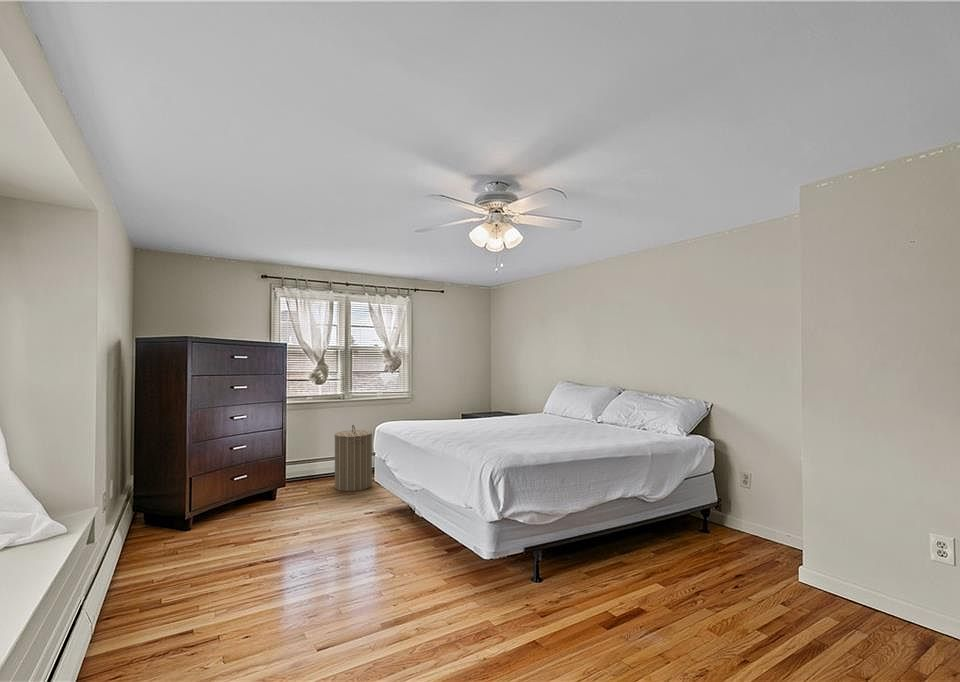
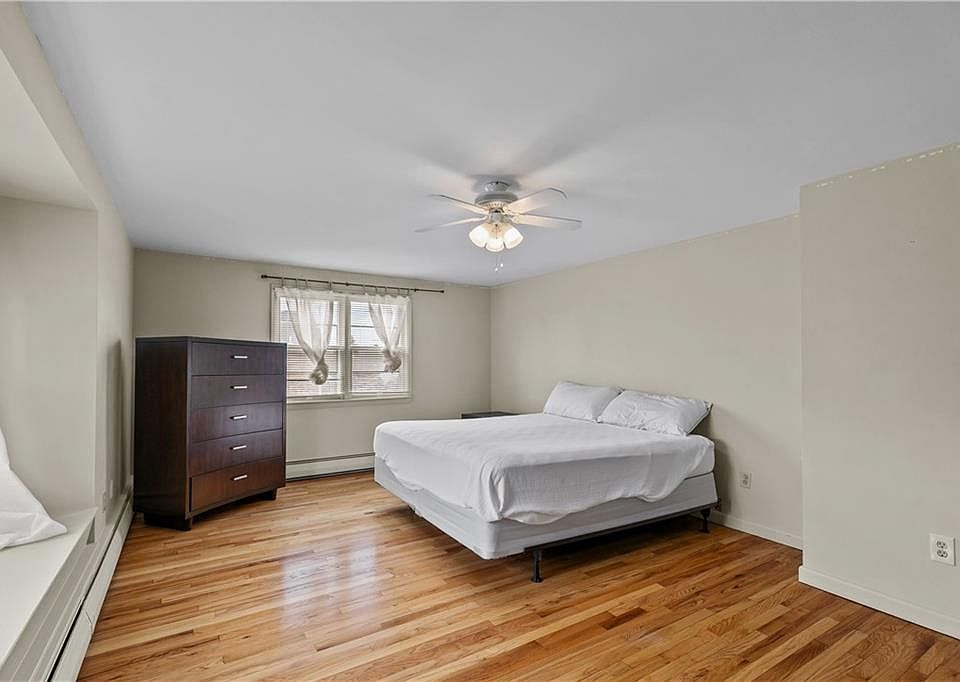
- laundry hamper (353, 455)
